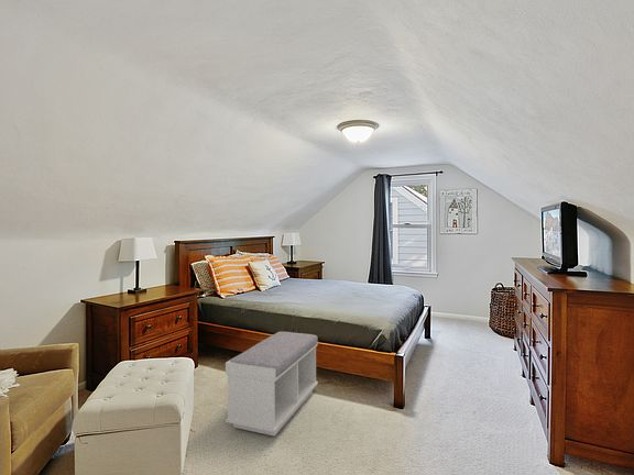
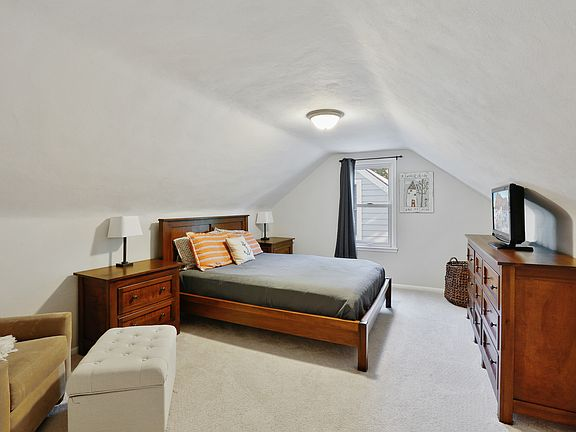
- bench (277, 376)
